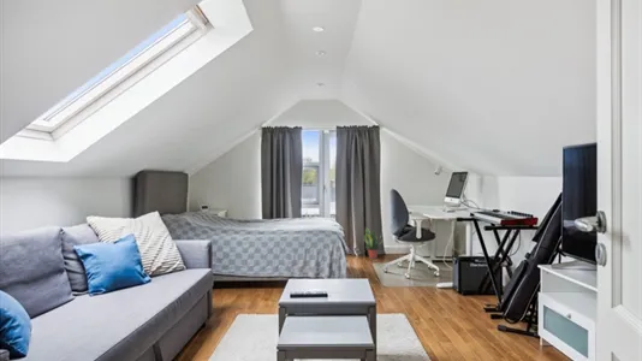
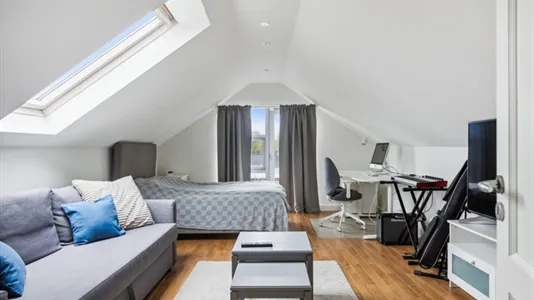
- potted plant (373, 242)
